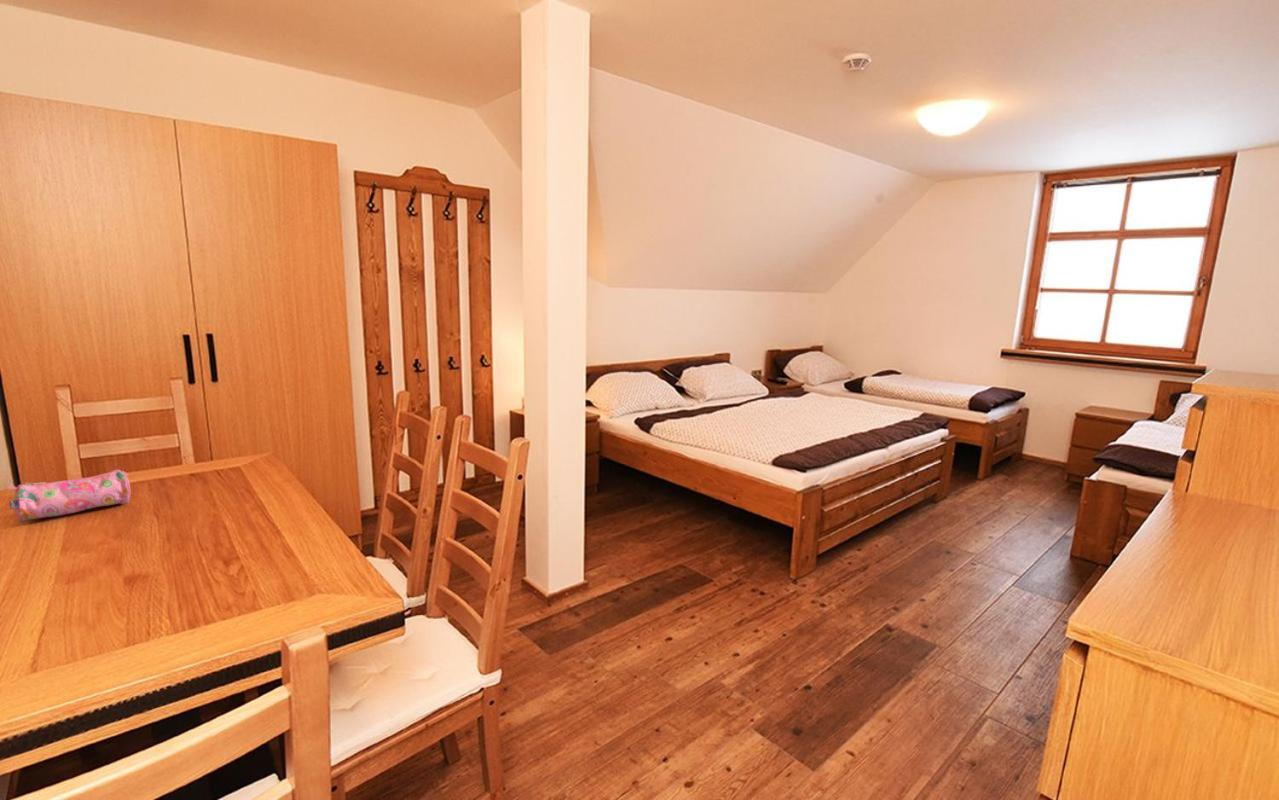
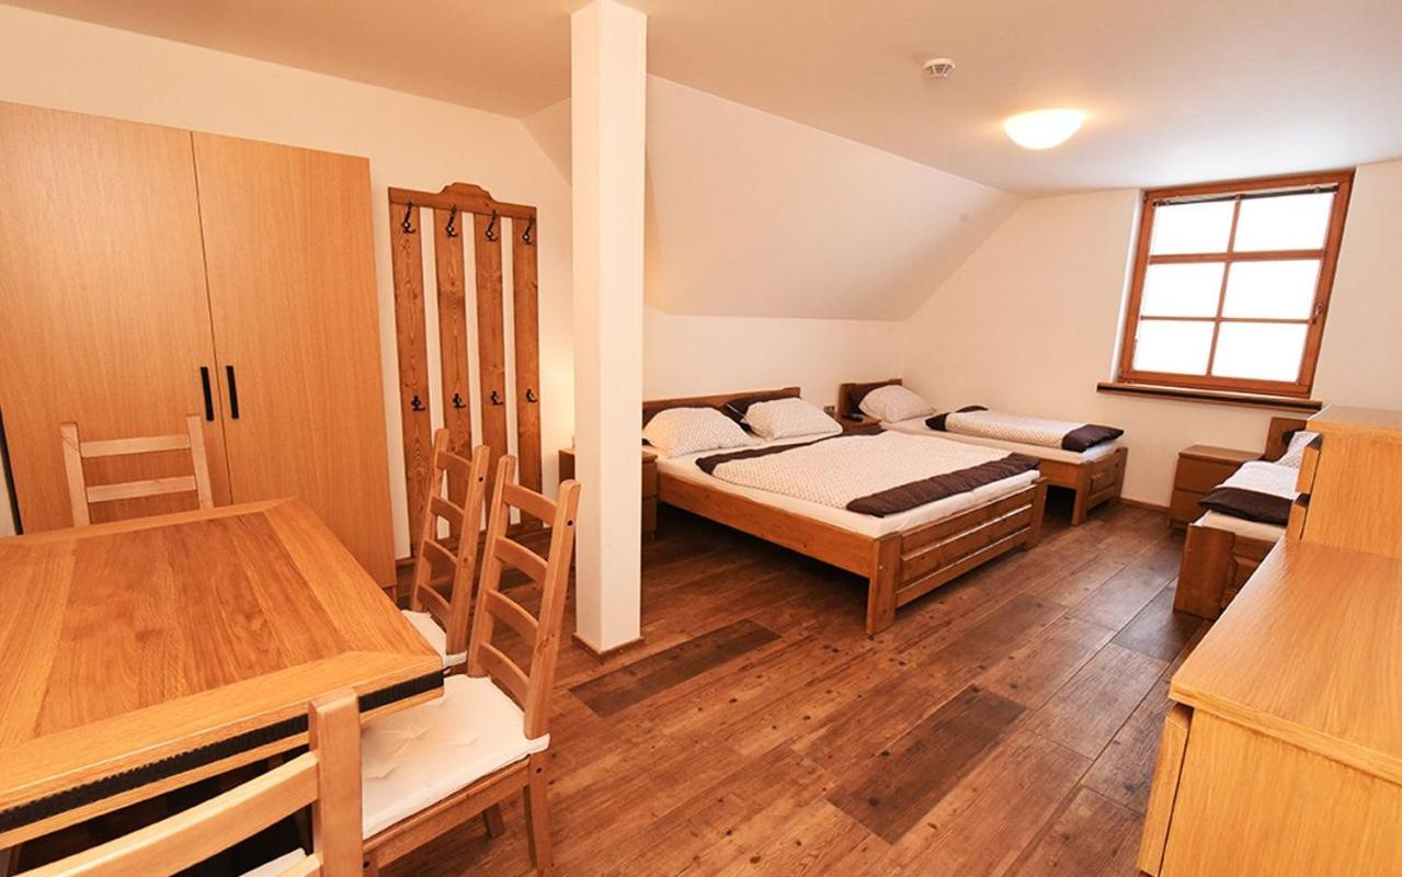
- pencil case (73, 494)
